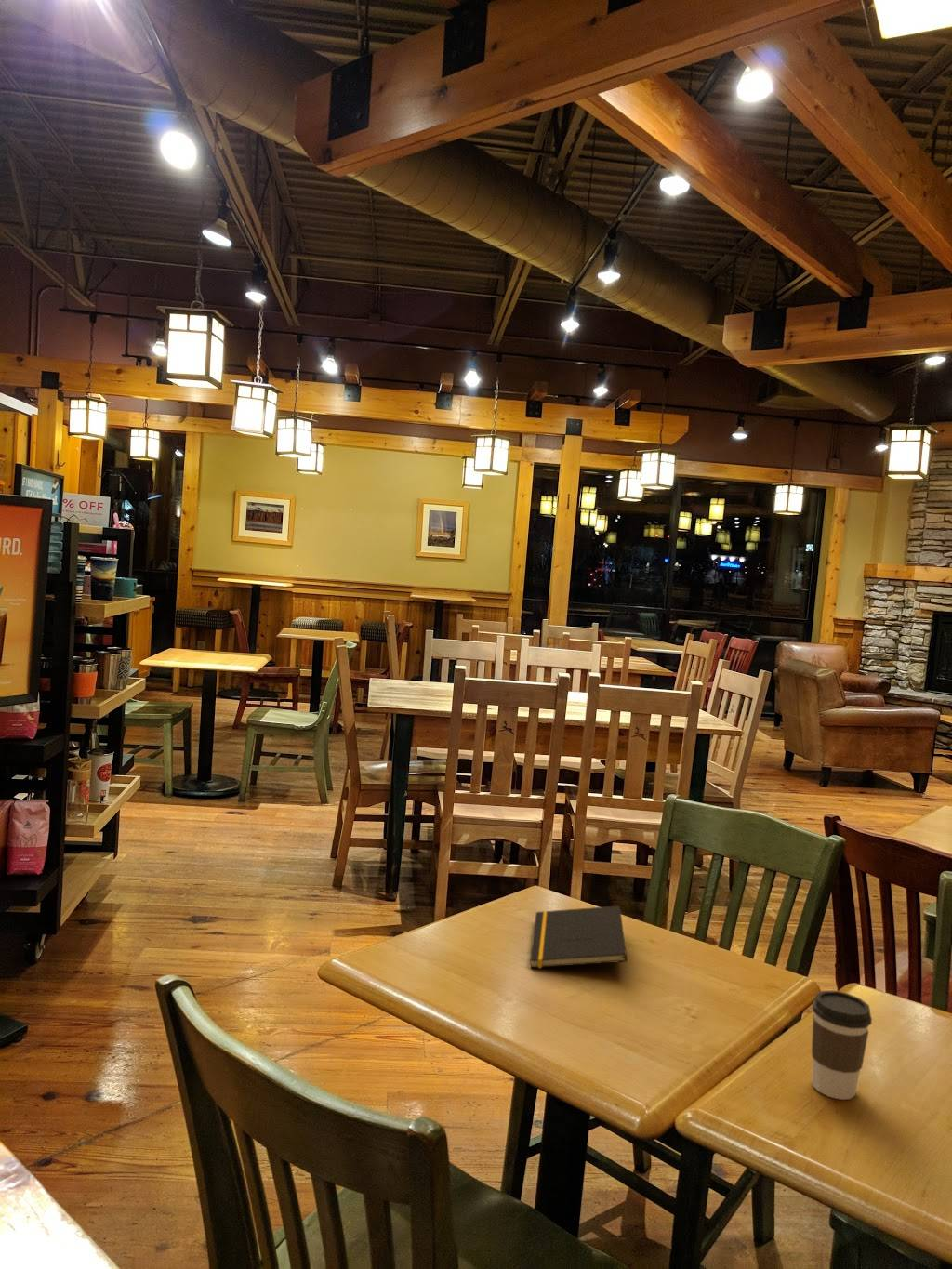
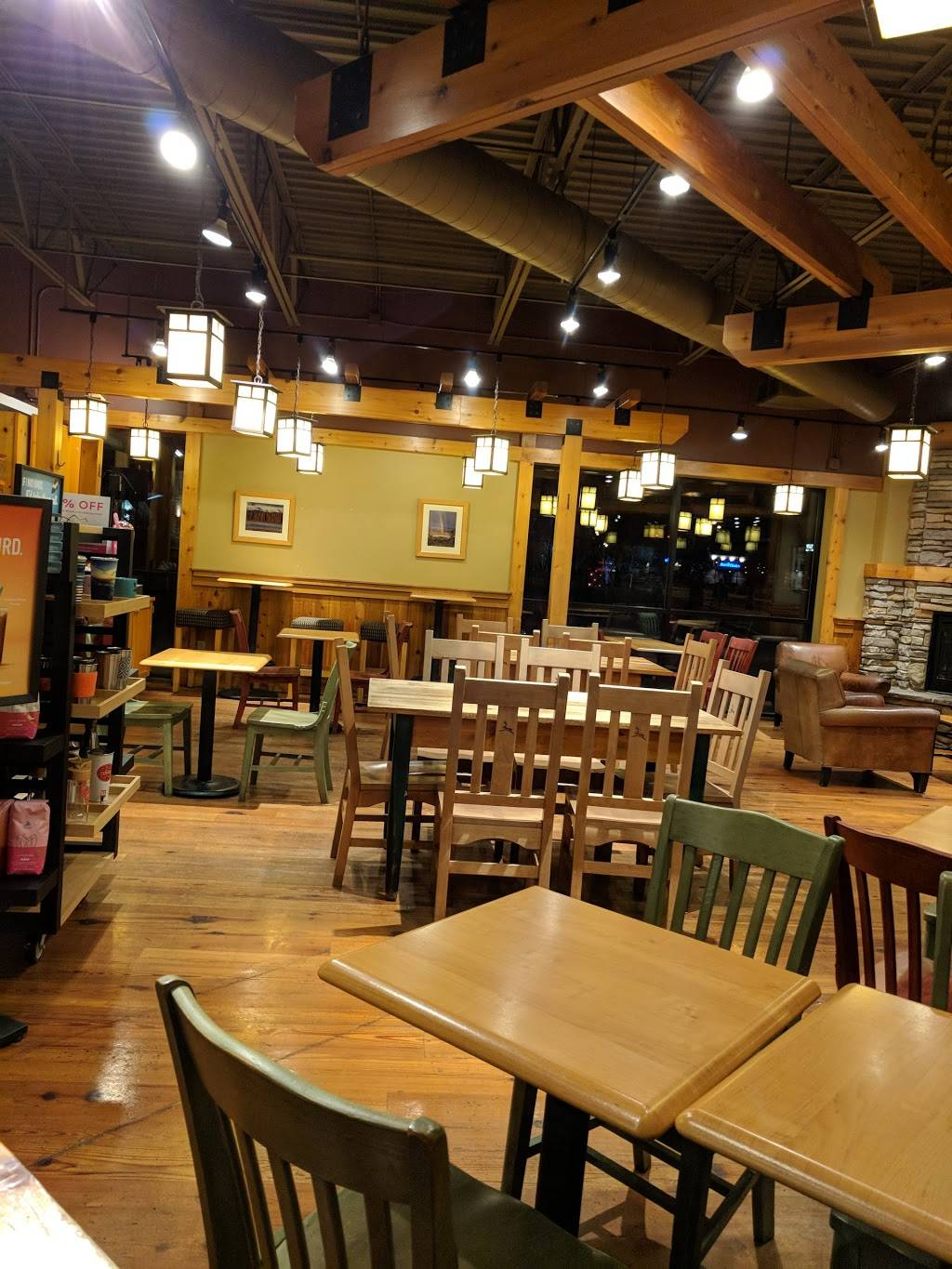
- coffee cup (838, 1045)
- notepad (577, 934)
